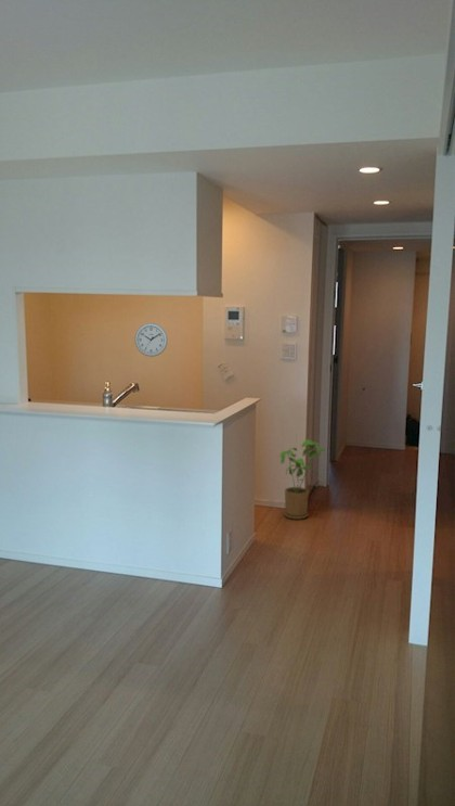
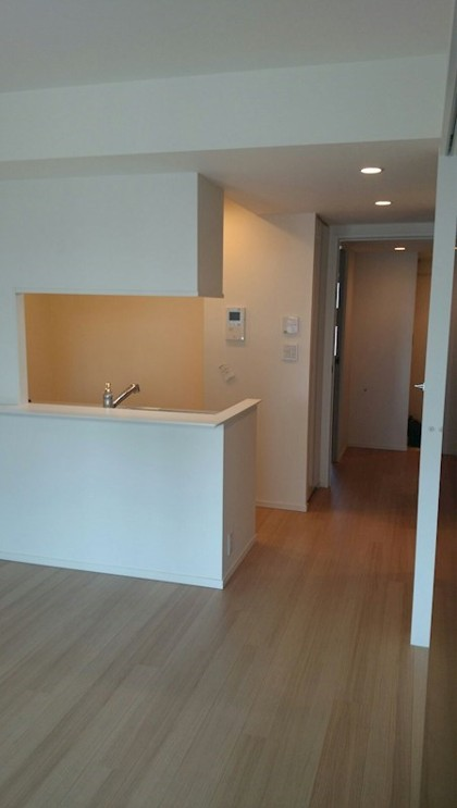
- house plant (299, 479)
- wall clock (151, 340)
